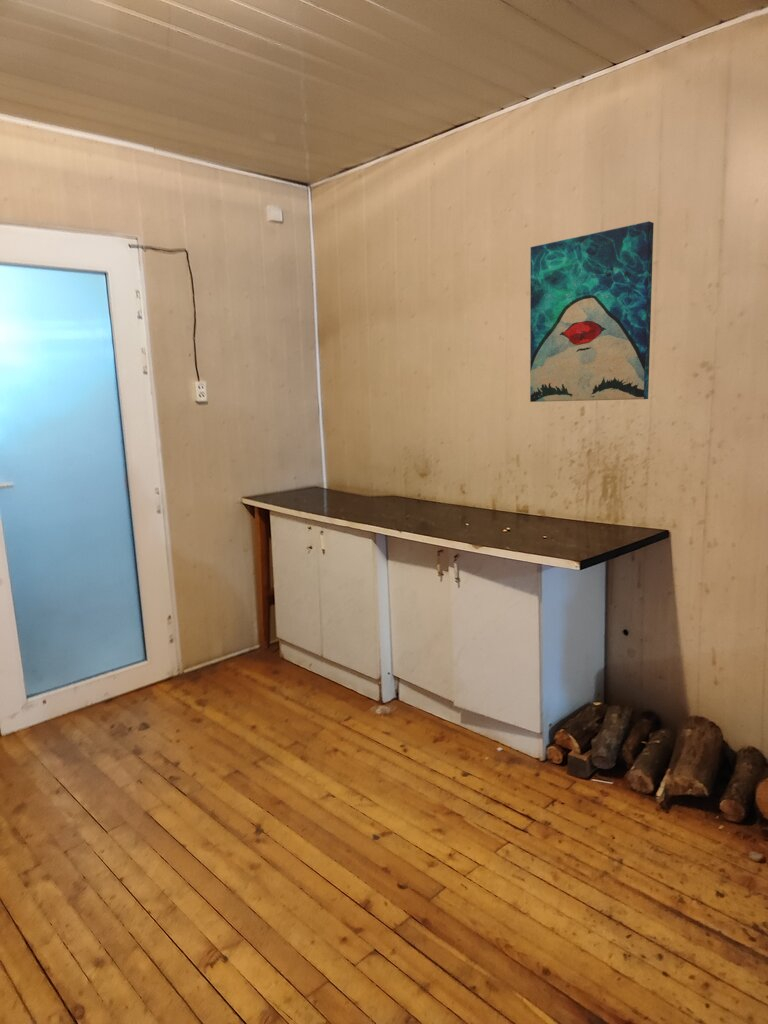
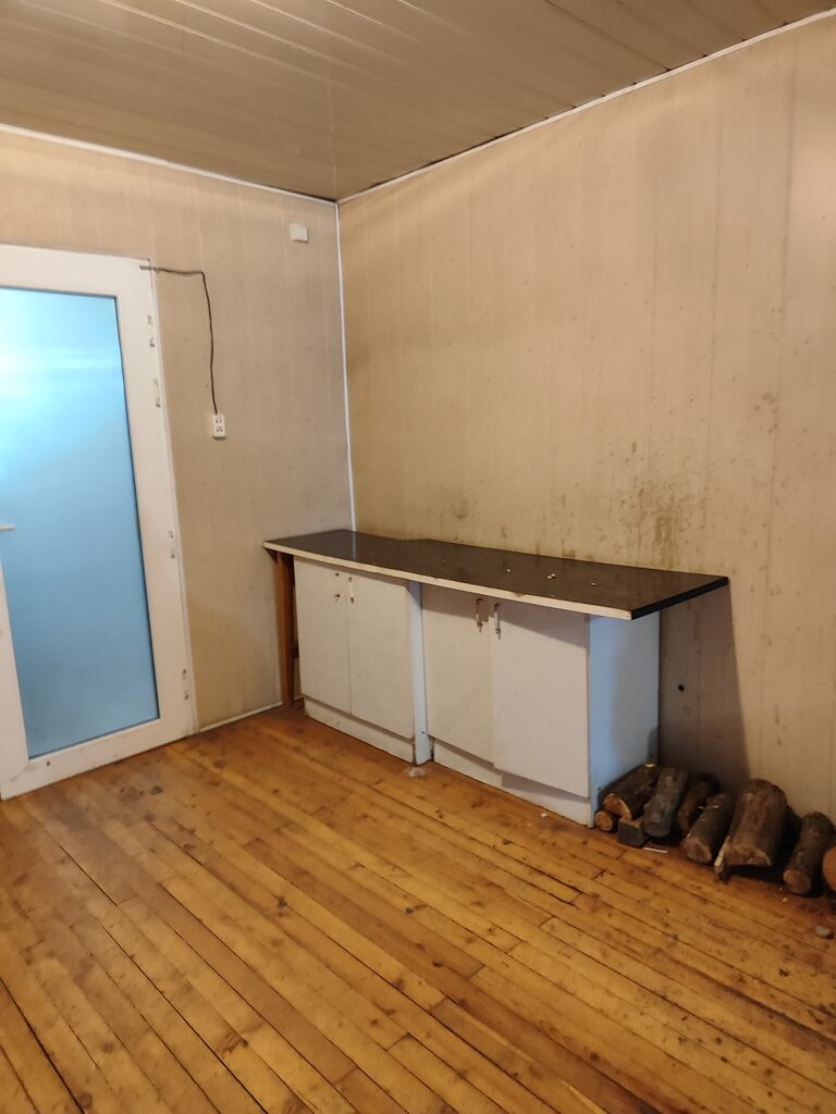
- wall art (586, 319)
